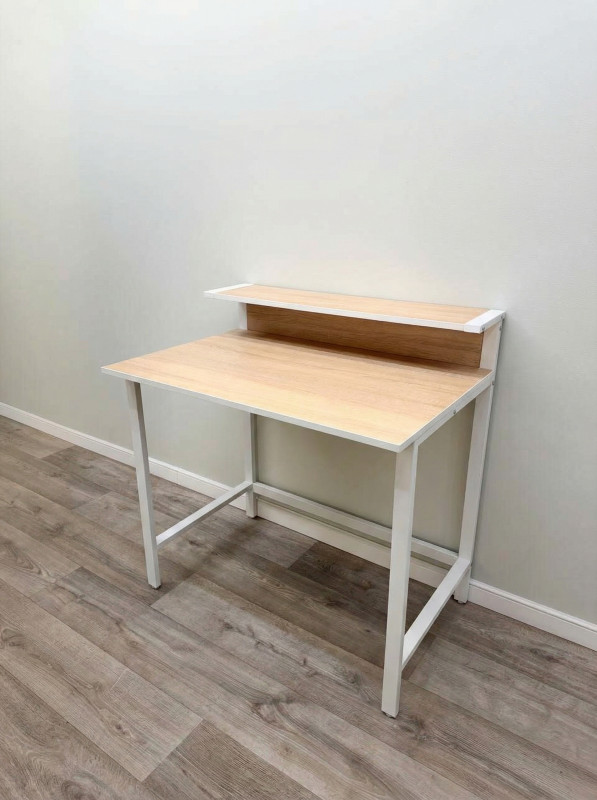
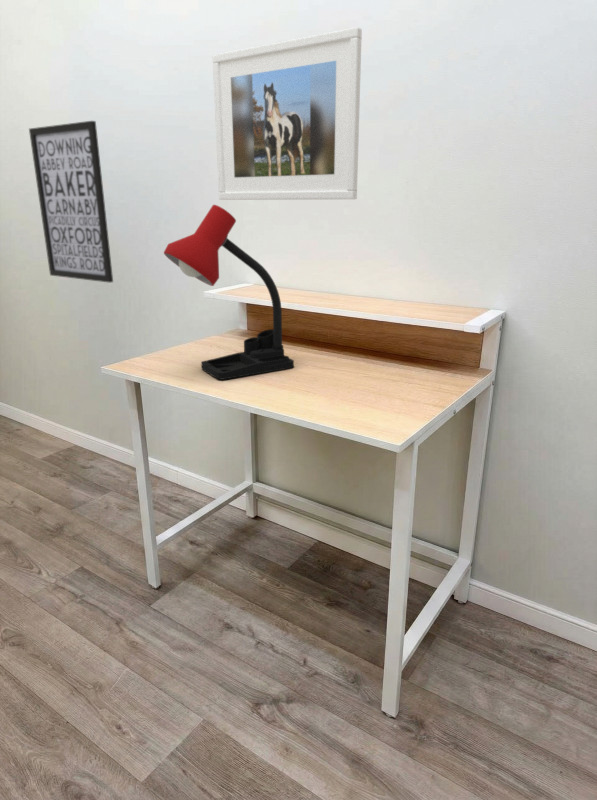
+ wall art (70, 205)
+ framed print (281, 124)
+ desk lamp (216, 281)
